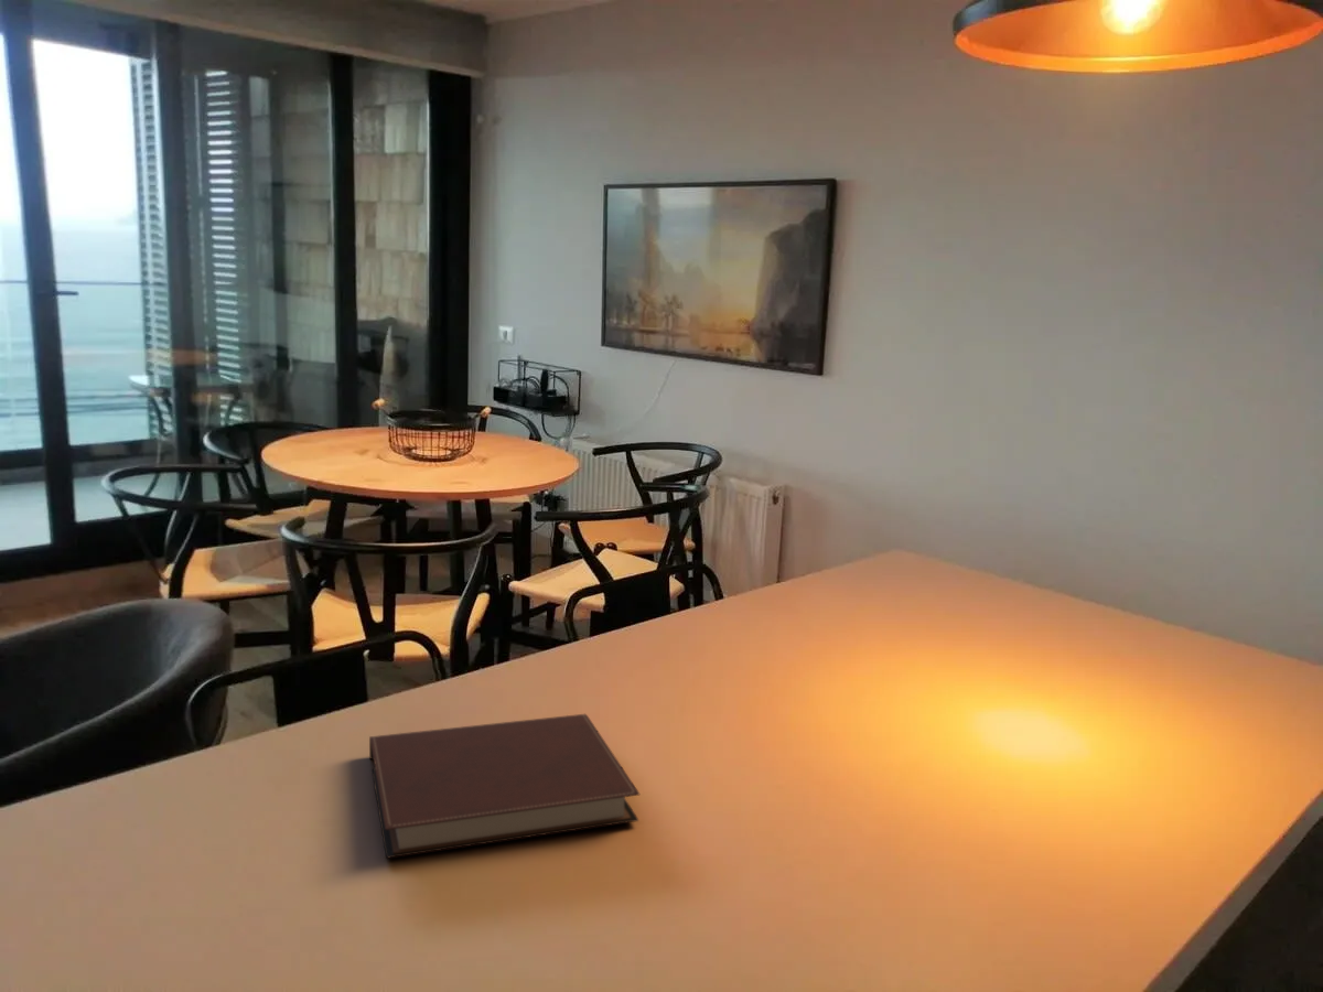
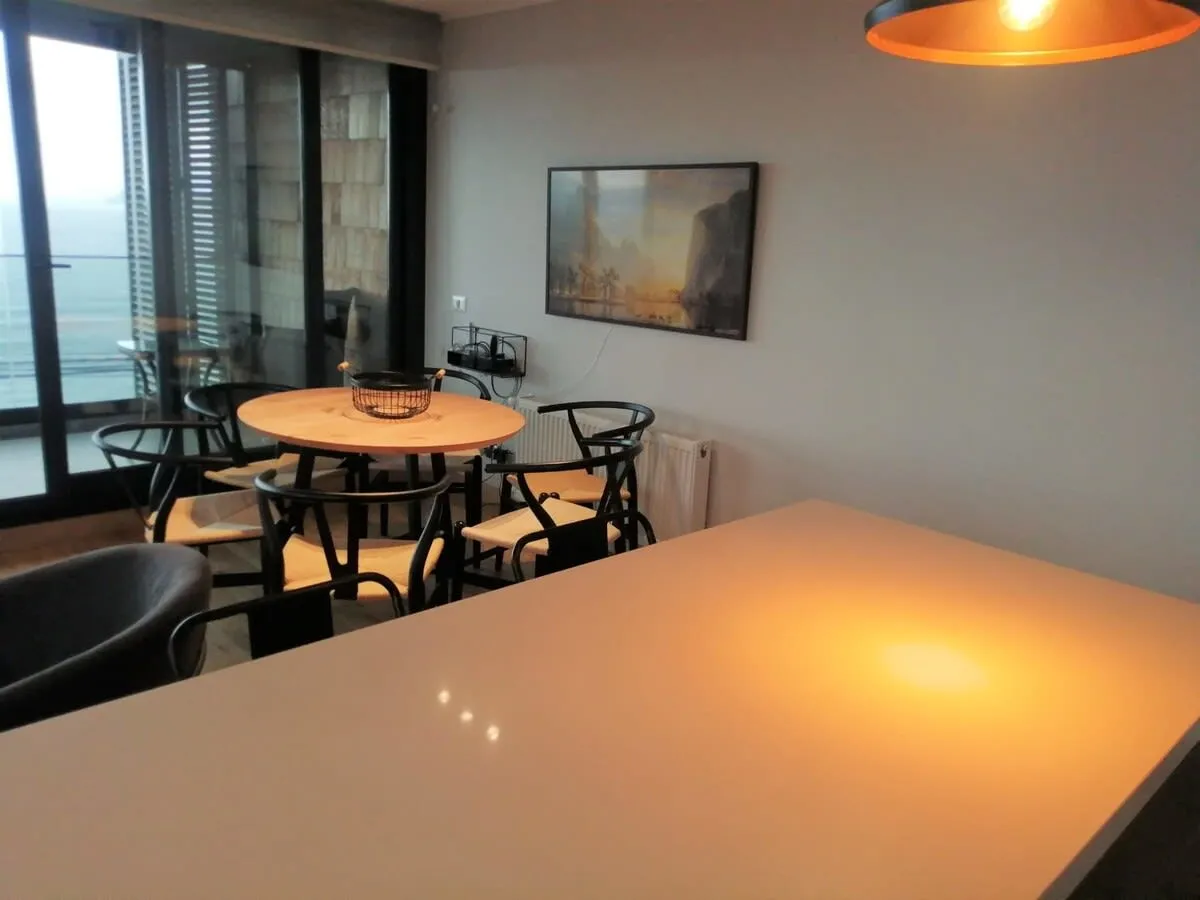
- notebook (497, 775)
